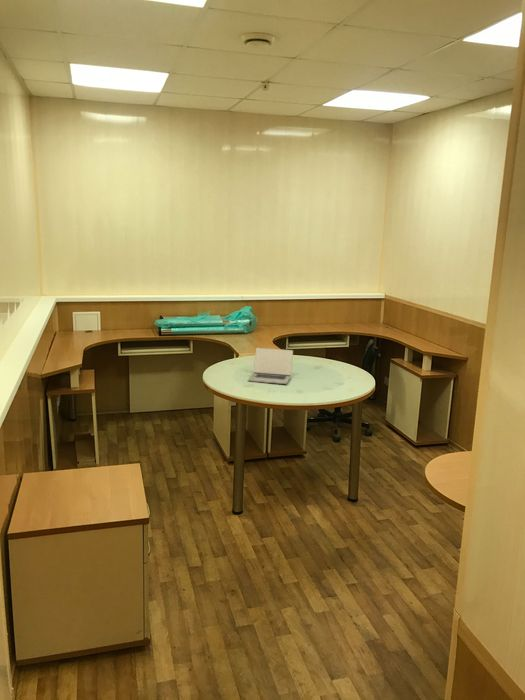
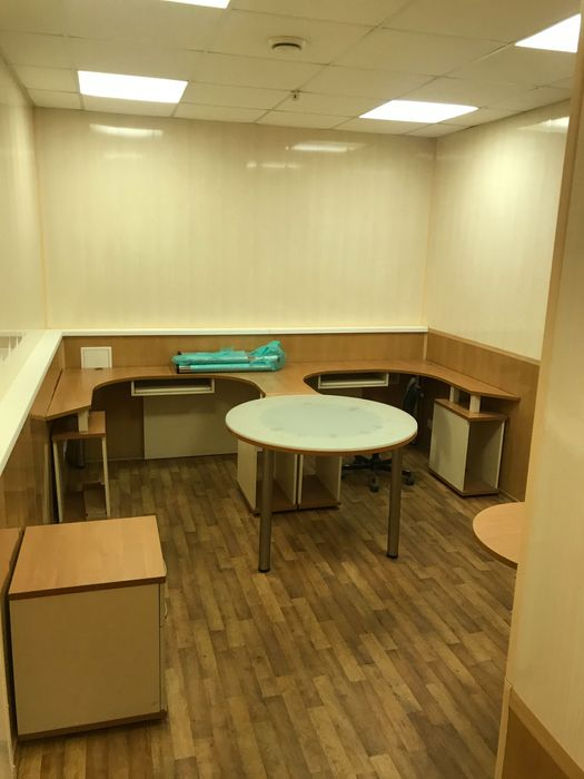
- laptop (270, 365)
